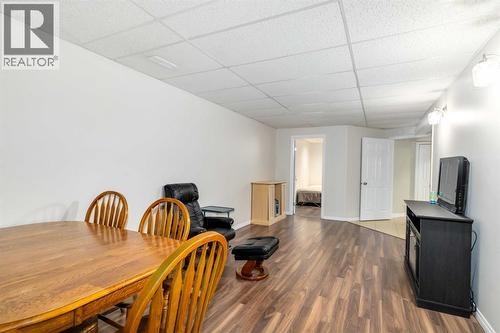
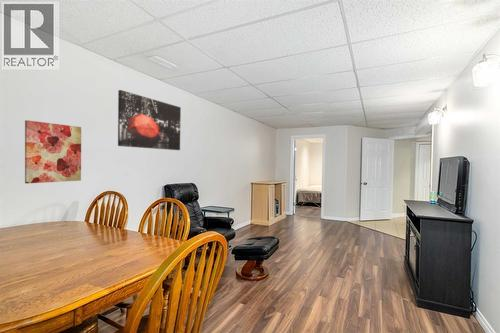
+ wall art (153, 124)
+ wall art (55, 152)
